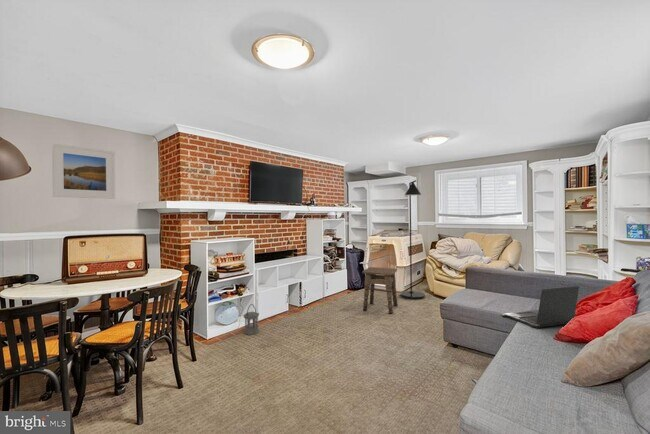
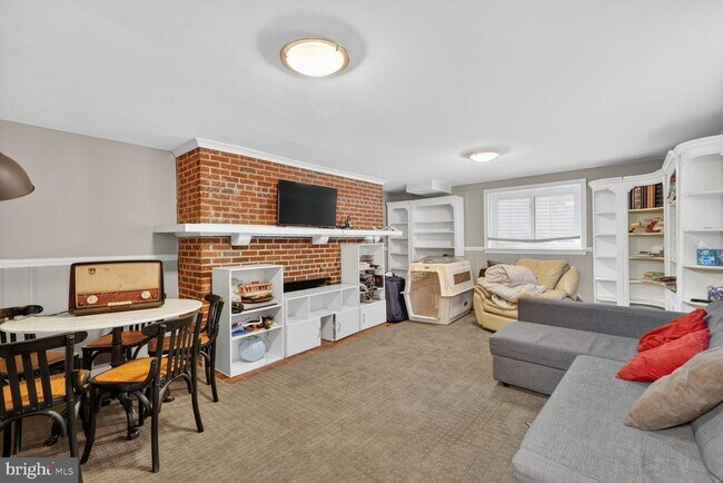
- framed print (85, 172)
- laptop (540, 301)
- side table (383, 284)
- lantern (251, 318)
- floor lamp (410, 239)
